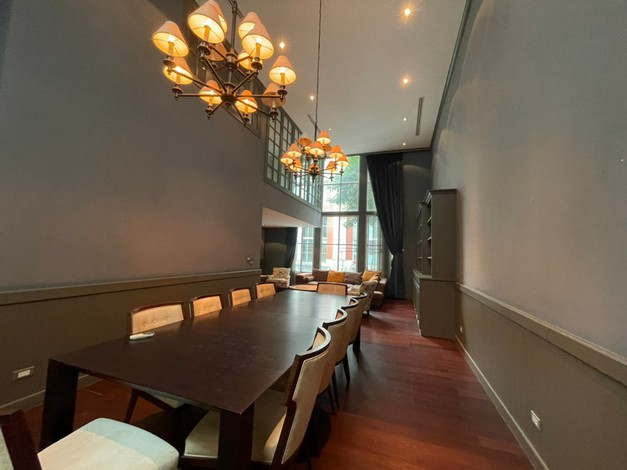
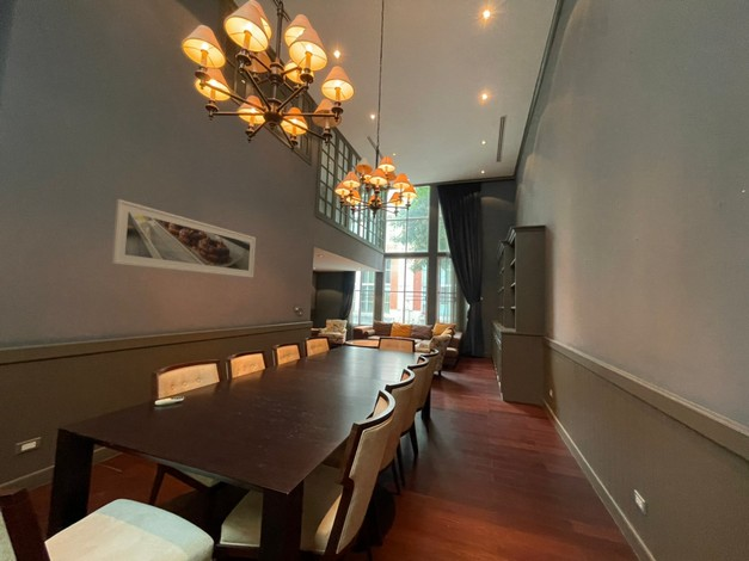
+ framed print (199, 247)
